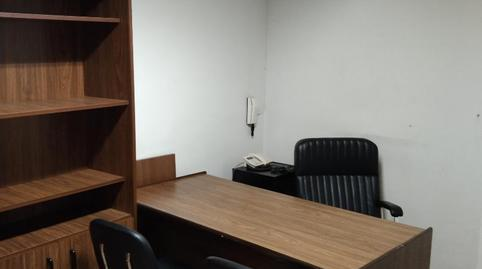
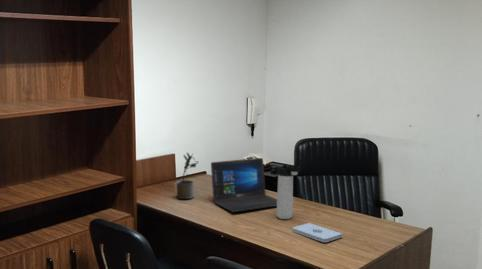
+ potted plant (187, 175)
+ laptop (248, 183)
+ notepad (316, 232)
+ thermos bottle (288, 191)
